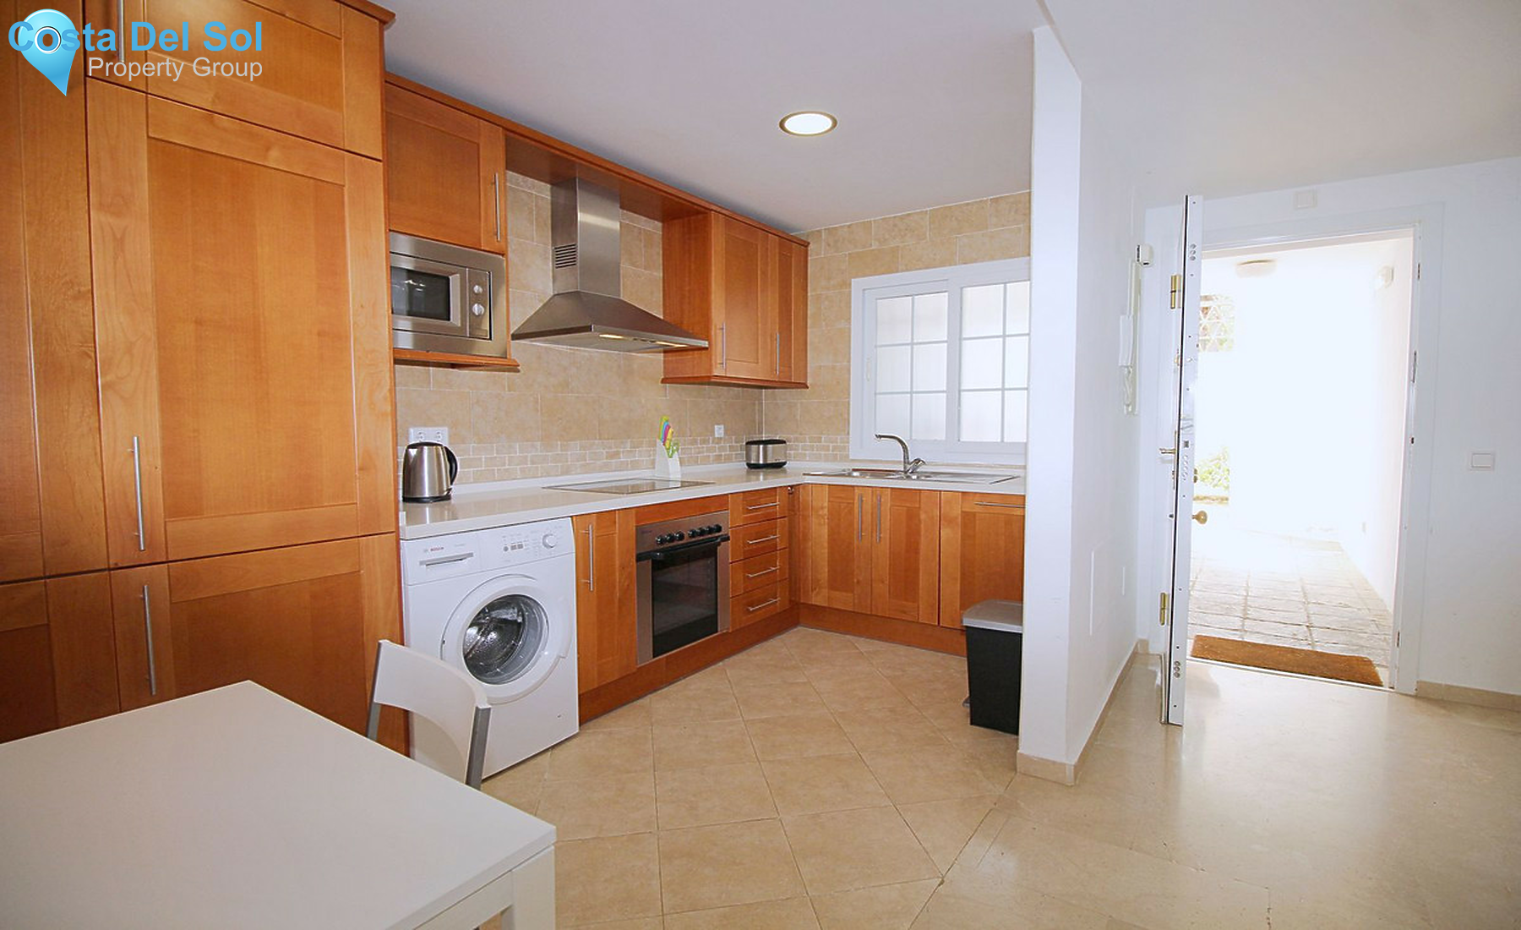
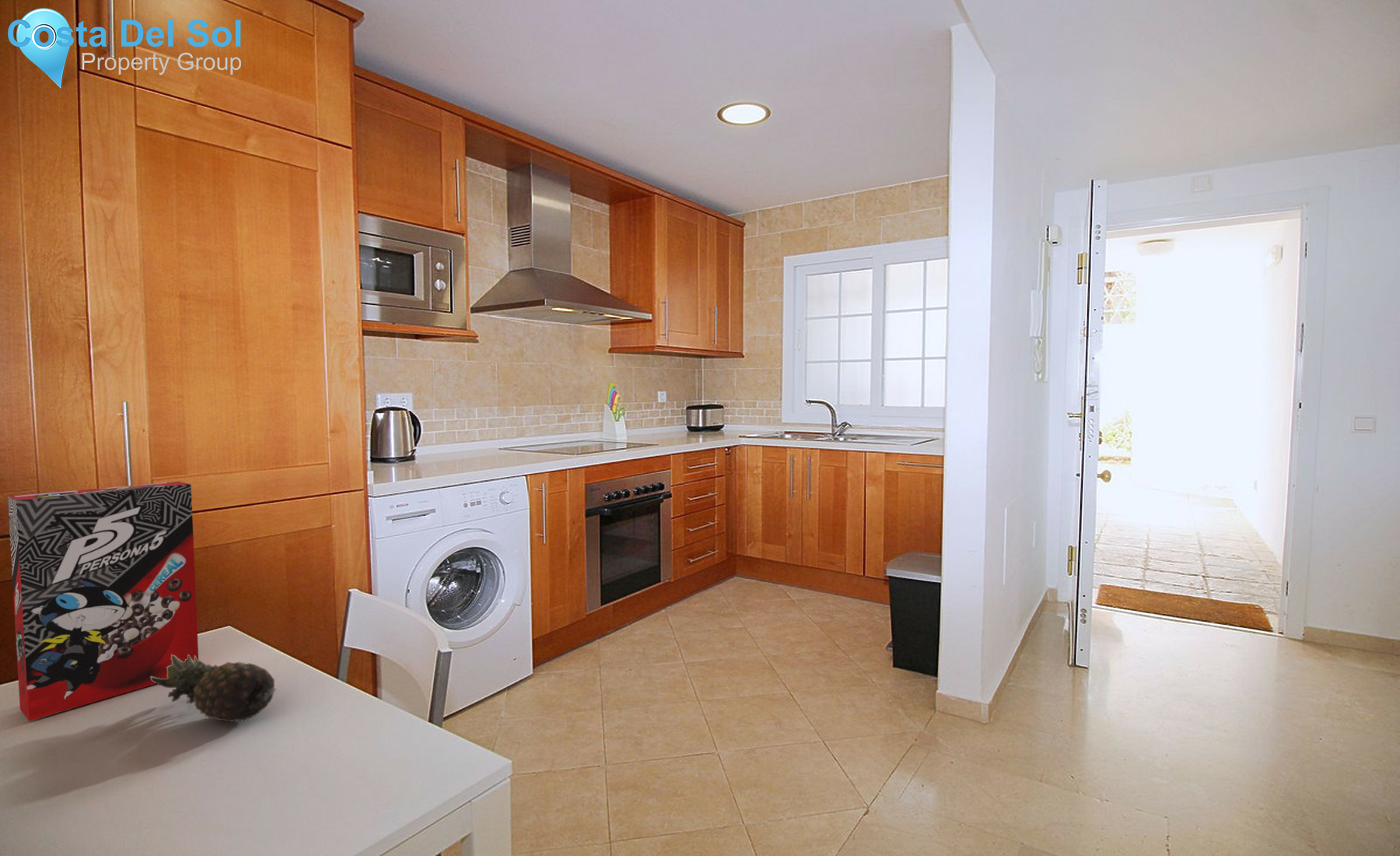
+ fruit (215, 686)
+ cereal box (110, 590)
